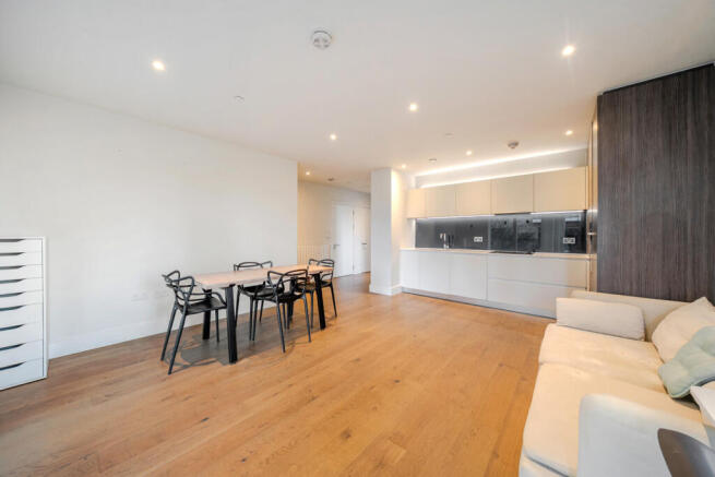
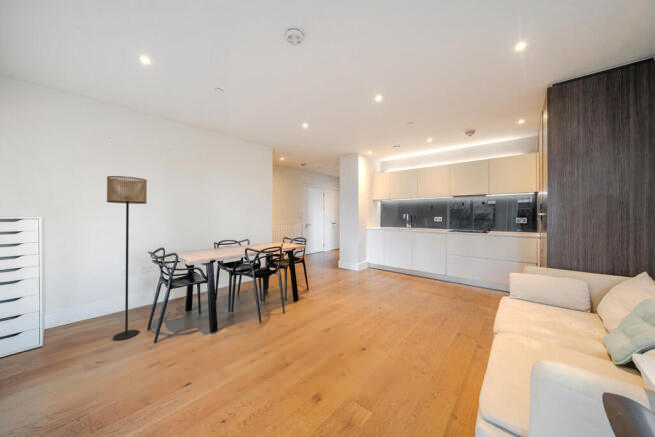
+ floor lamp (127, 256)
